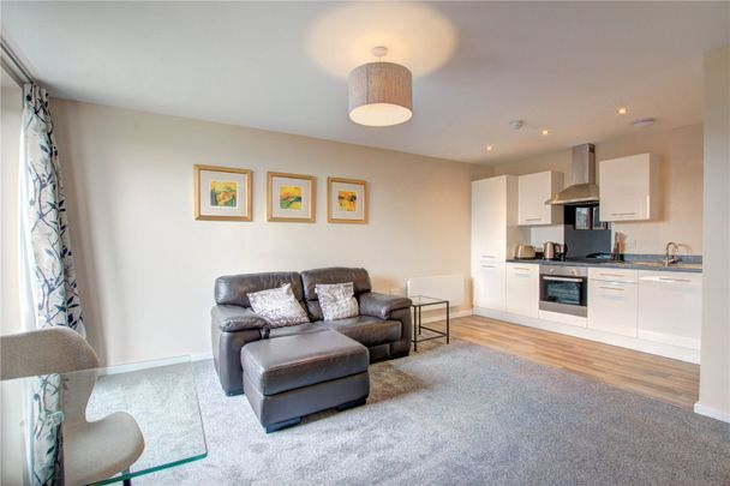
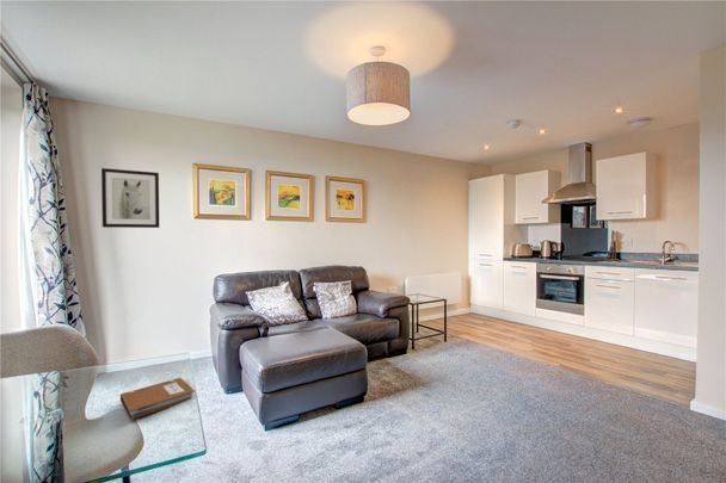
+ wall art (131, 198)
+ notebook (159, 395)
